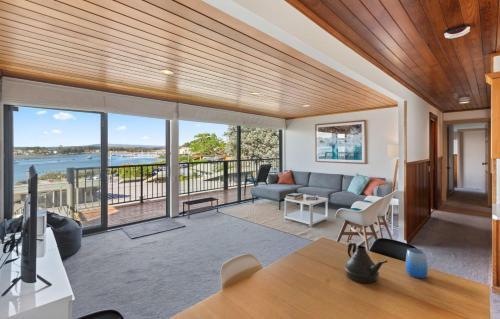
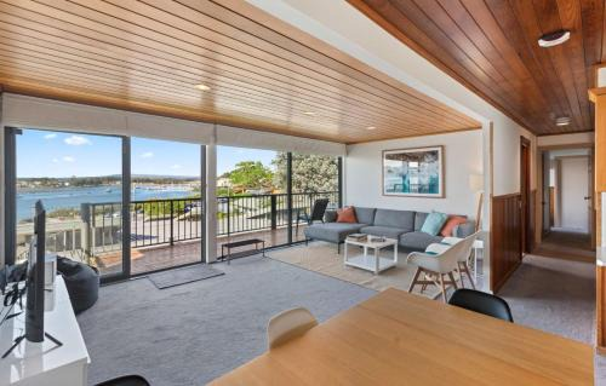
- teapot (365, 264)
- cup (416, 262)
